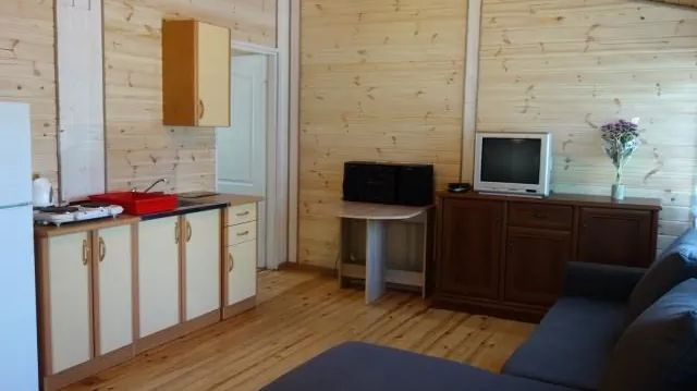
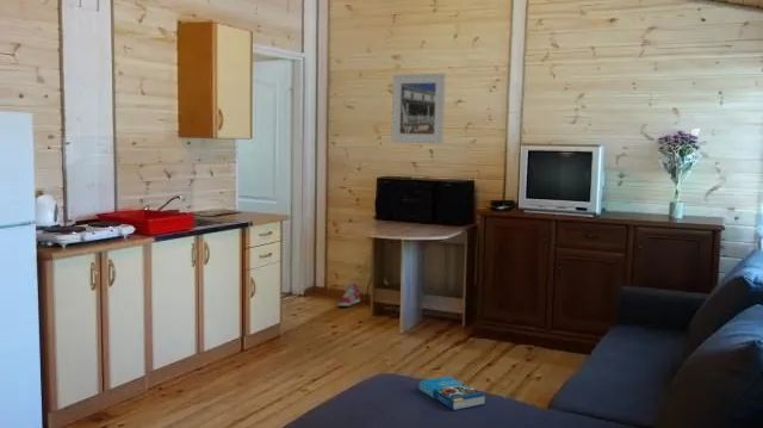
+ book (451, 392)
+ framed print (417, 108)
+ sneaker (348, 294)
